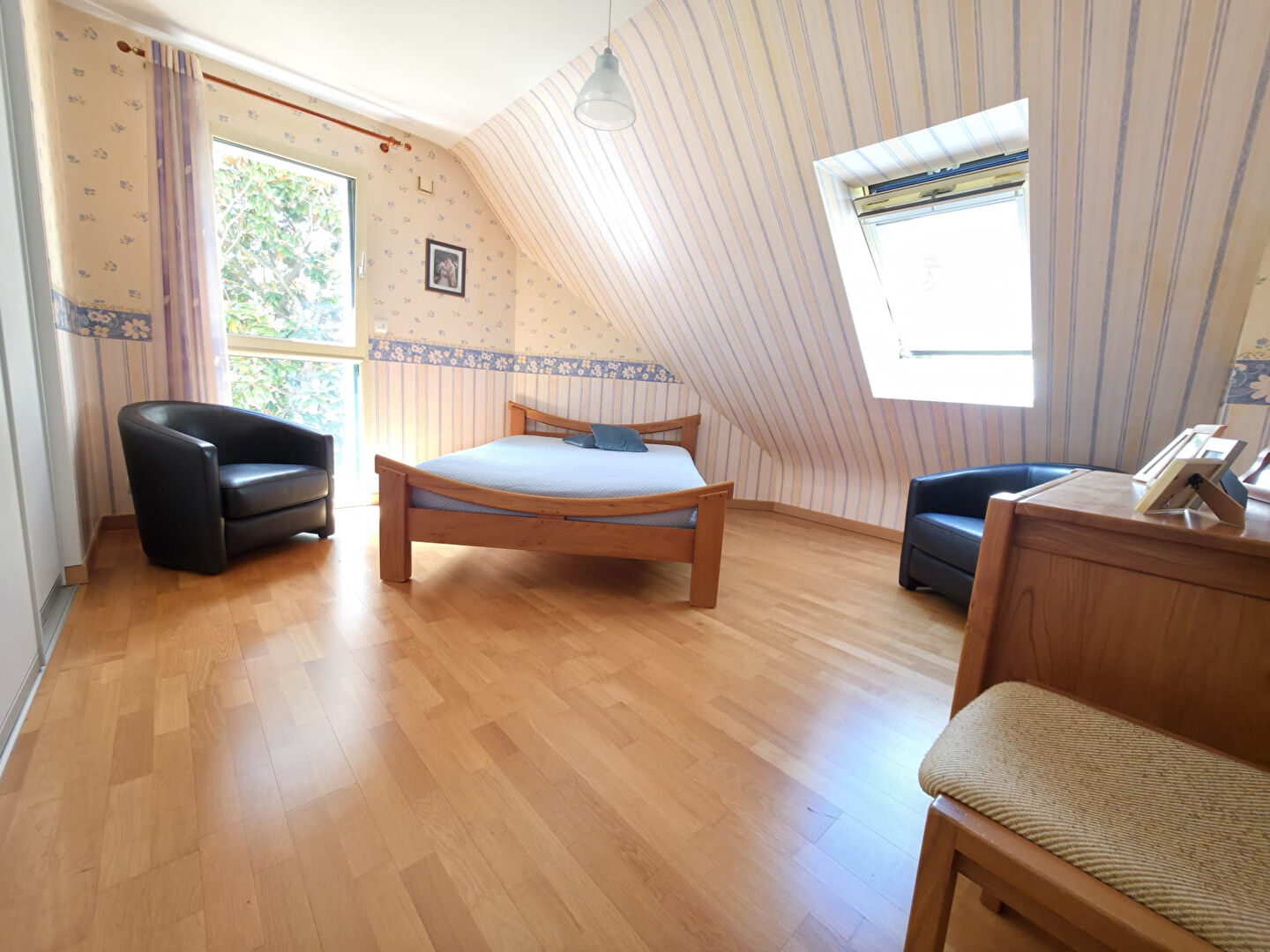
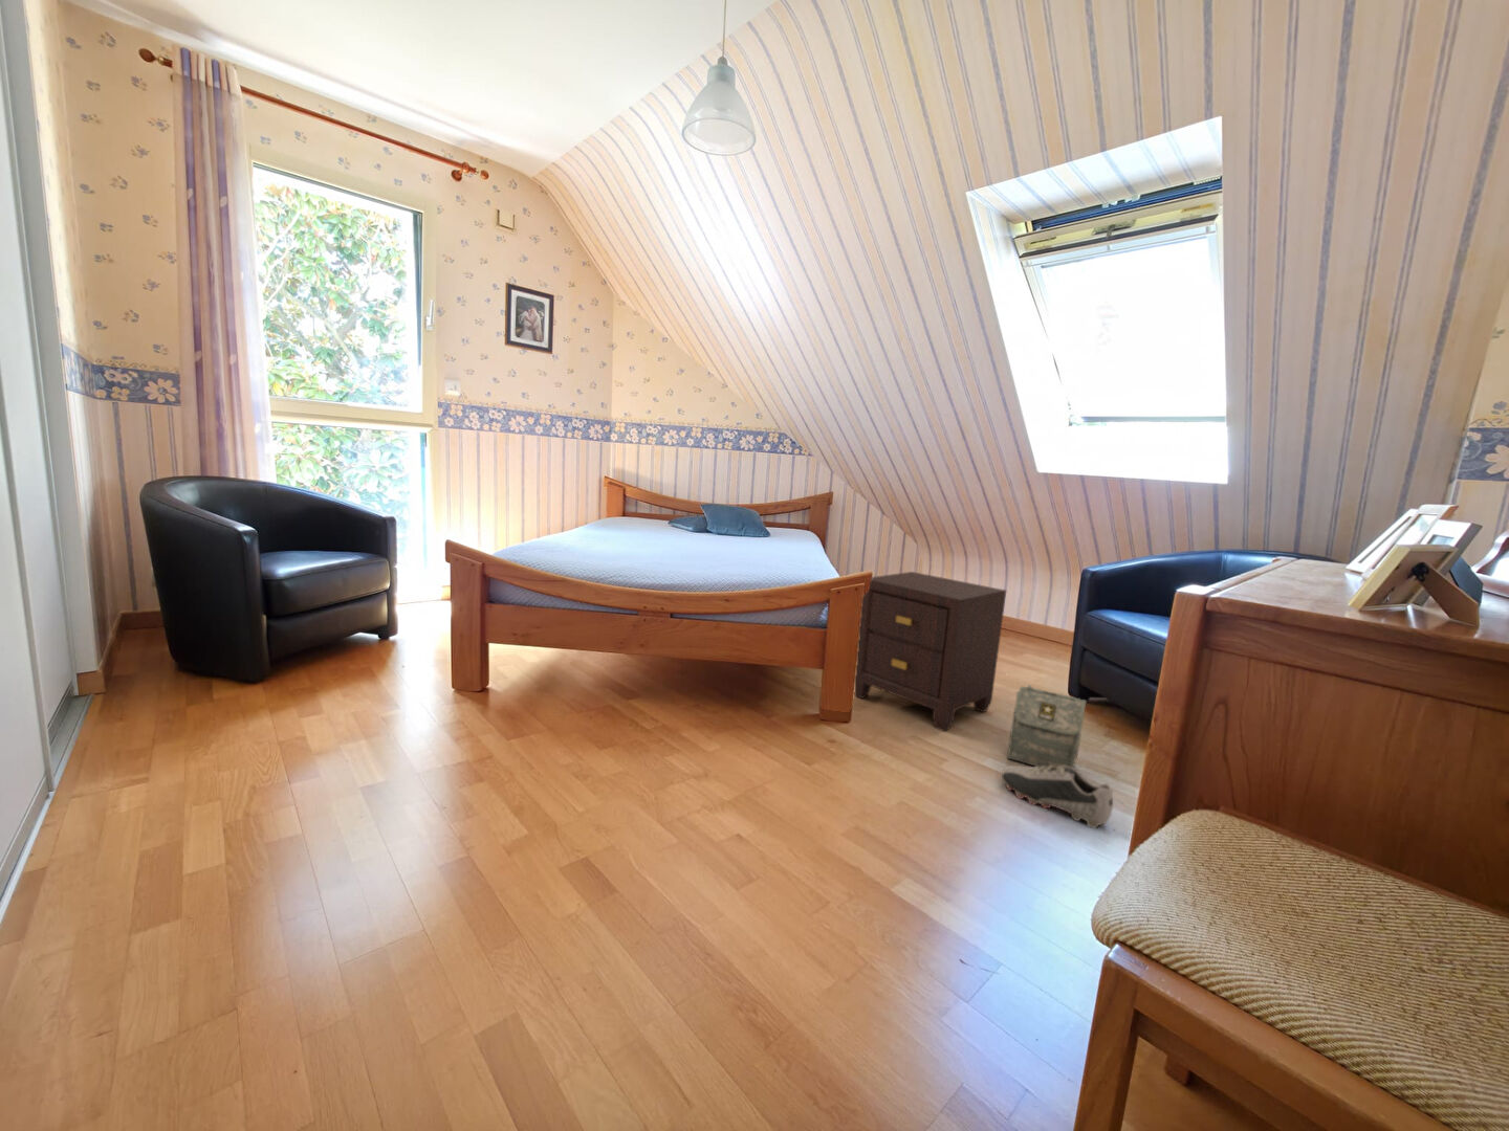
+ nightstand (926, 644)
+ shoe (1054, 784)
+ bag (1046, 727)
